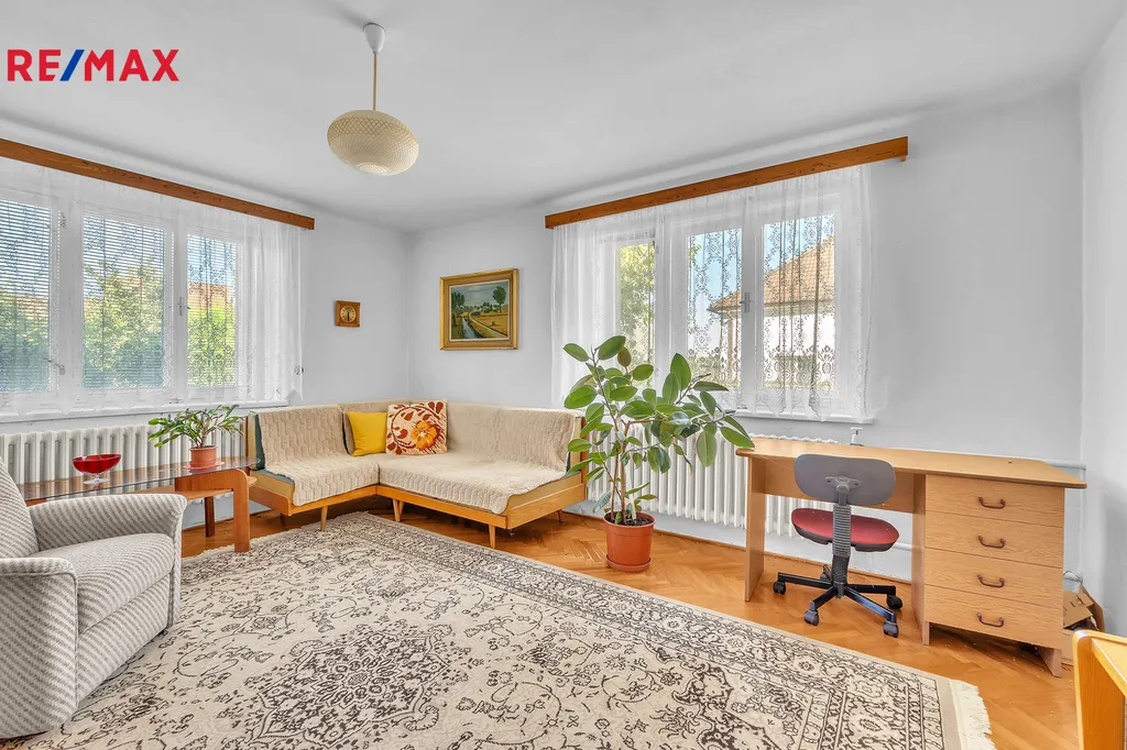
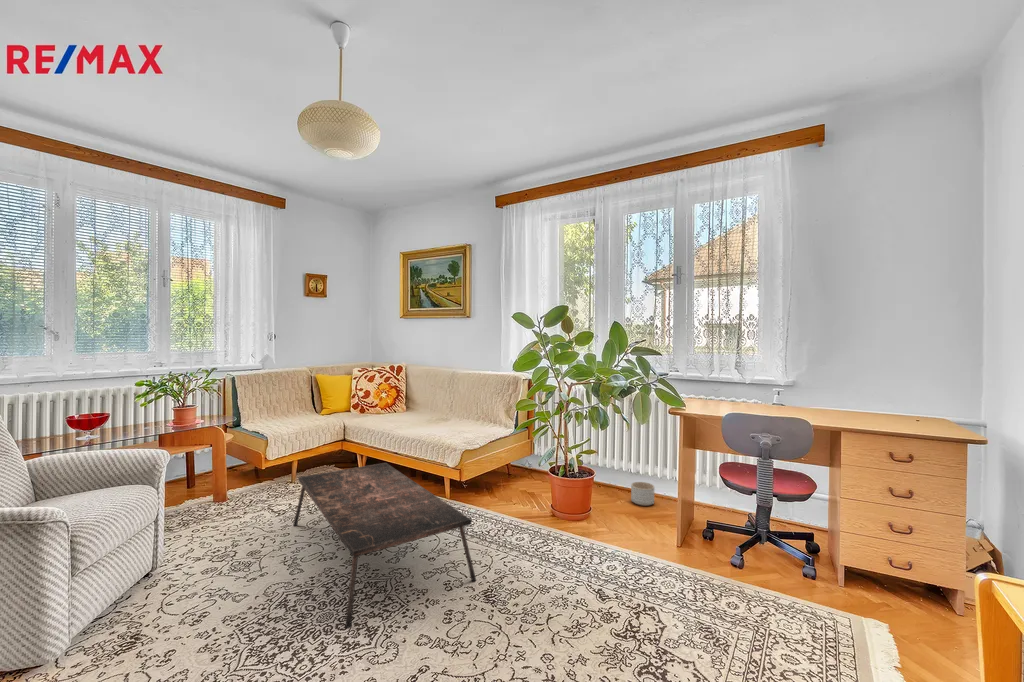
+ coffee table (373, 522)
+ planter (642, 493)
